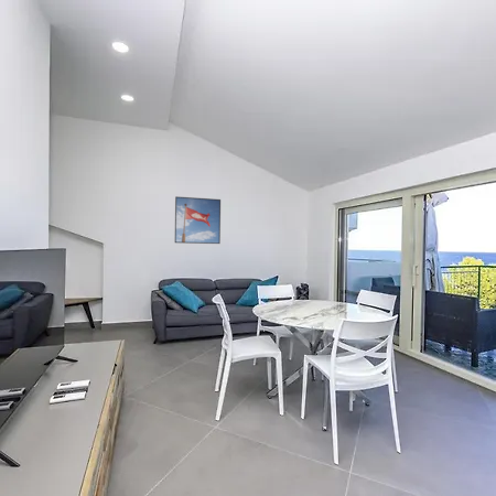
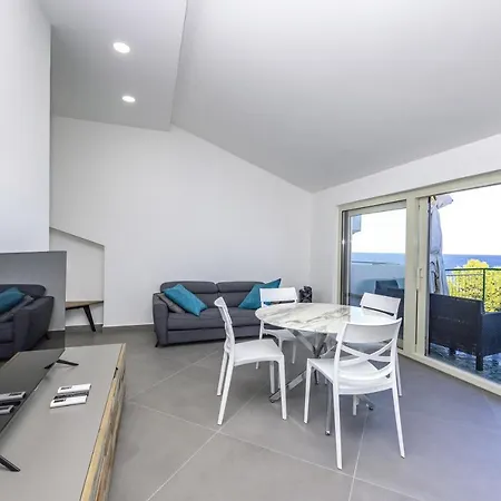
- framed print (197, 220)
